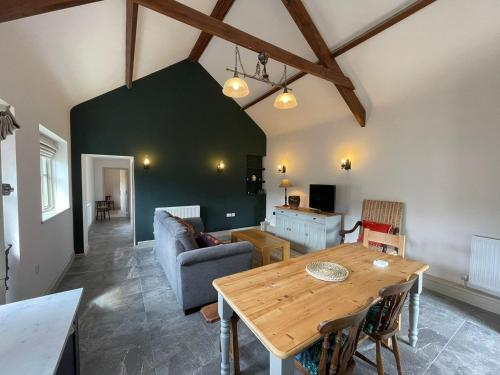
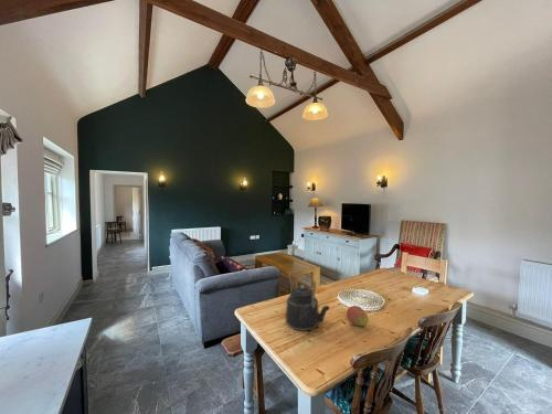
+ fruit (357, 316)
+ kettle (308, 302)
